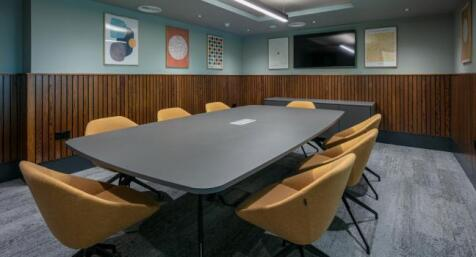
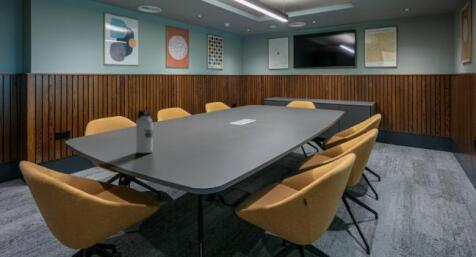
+ water bottle (144, 131)
